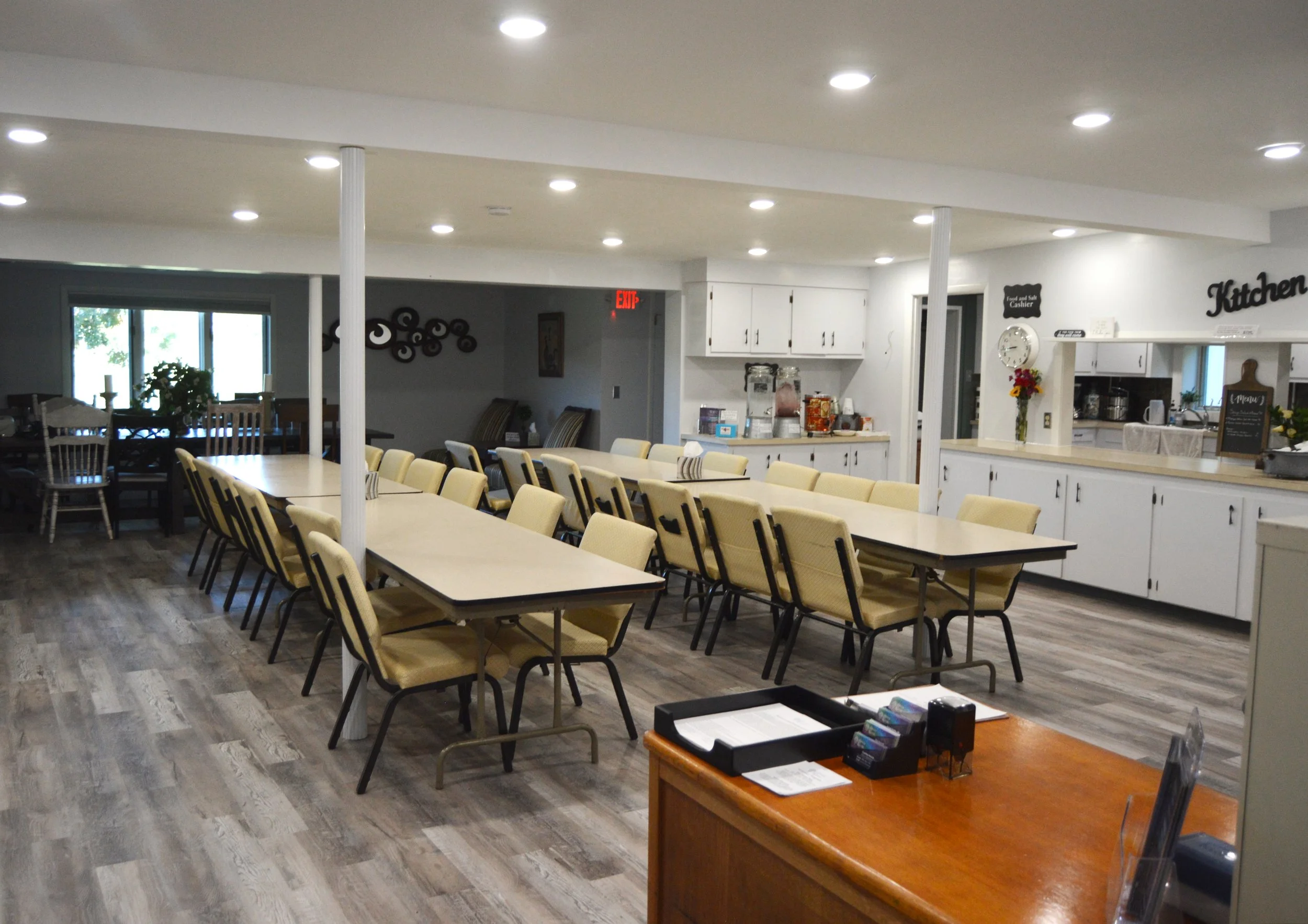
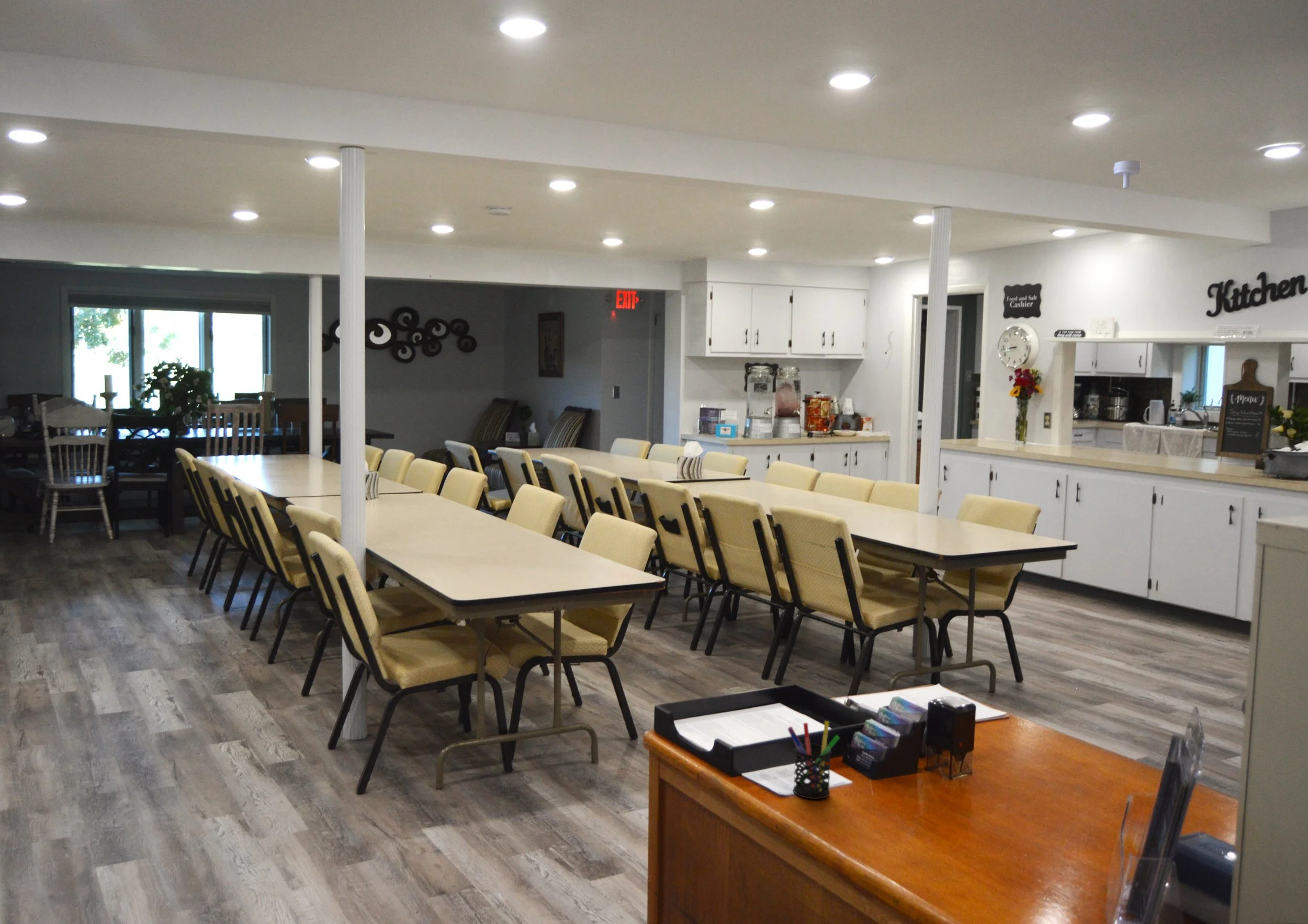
+ pen holder (815, 757)
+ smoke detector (1126, 175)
